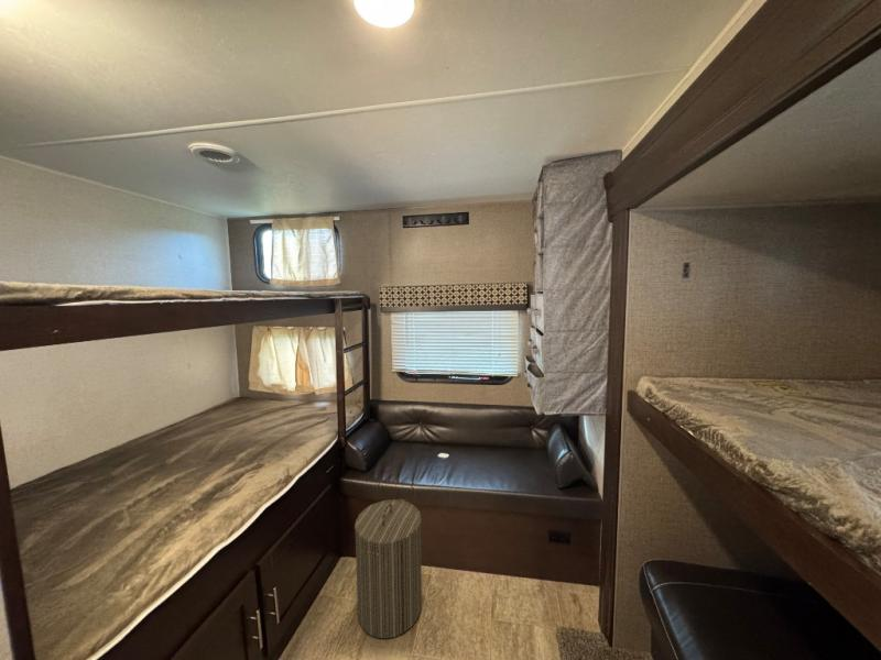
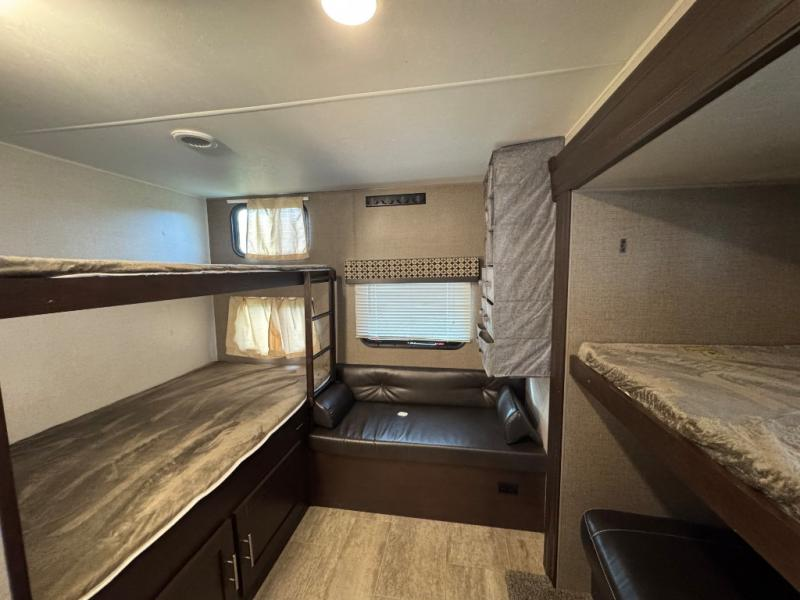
- laundry hamper (389, 556)
